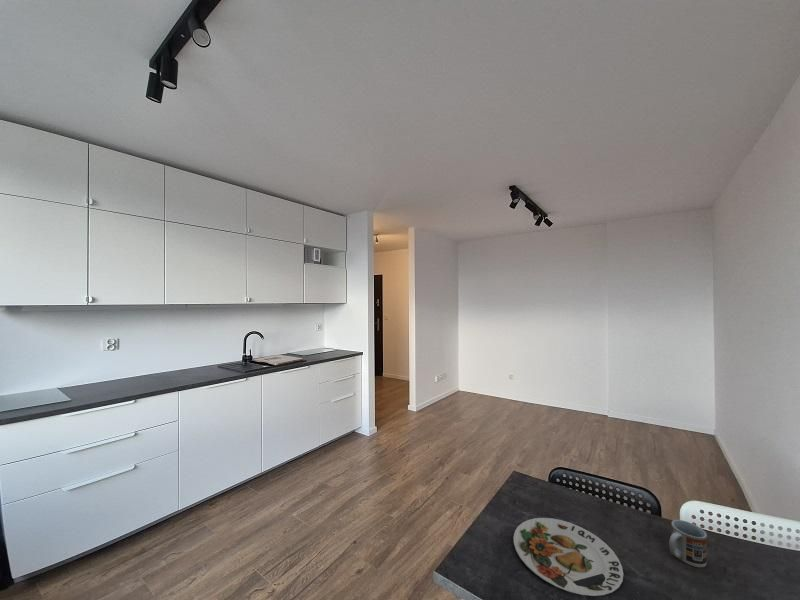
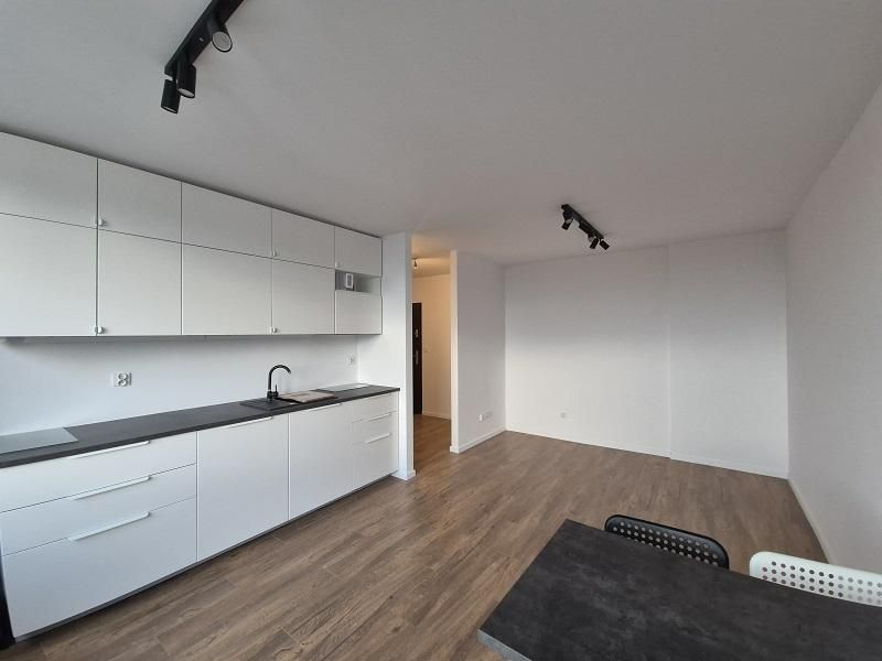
- plate (564, 552)
- cup (685, 543)
